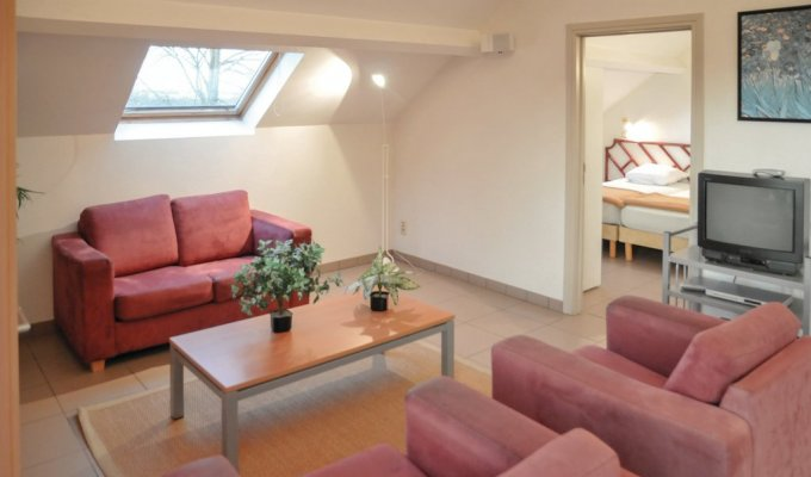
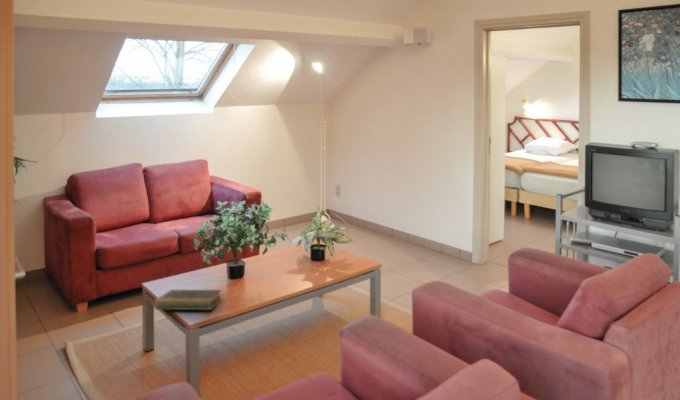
+ hardback book (190, 299)
